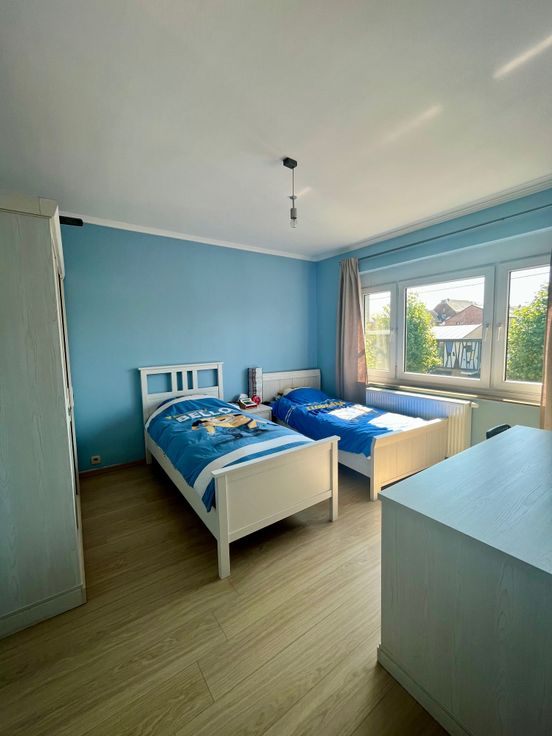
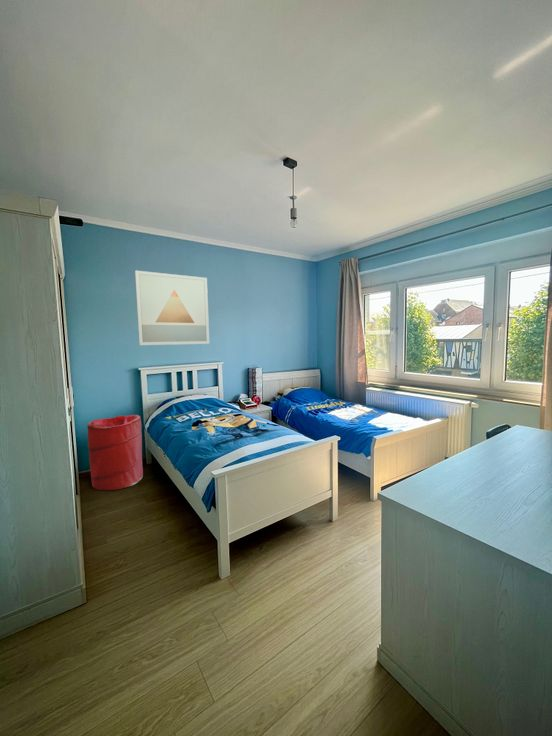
+ laundry hamper (116, 448)
+ wall art (174, 309)
